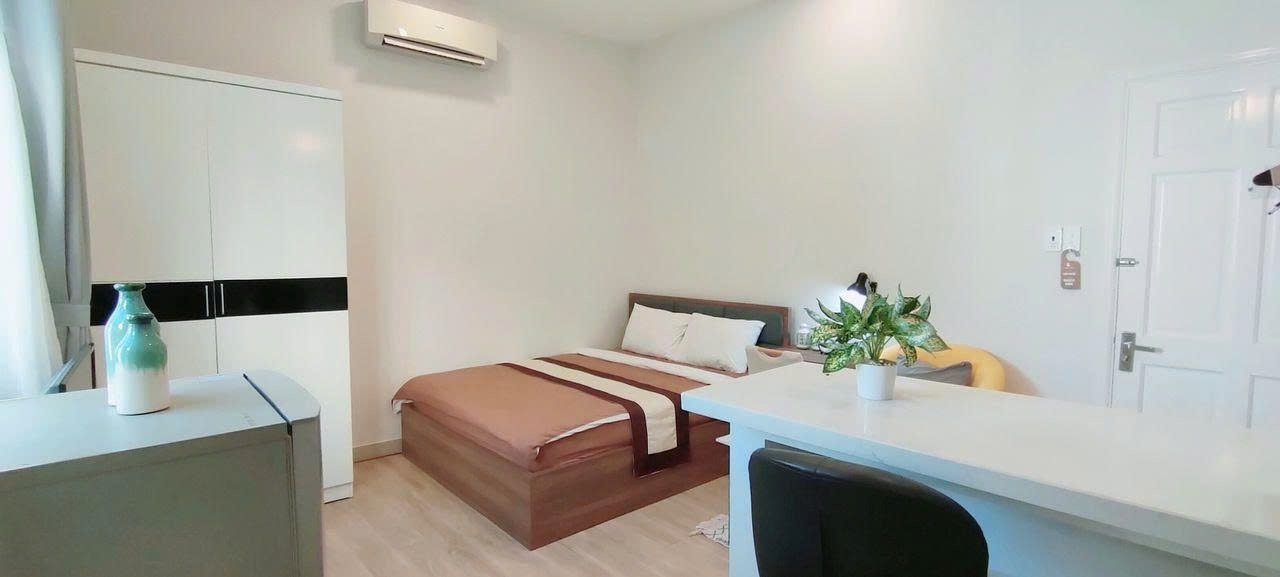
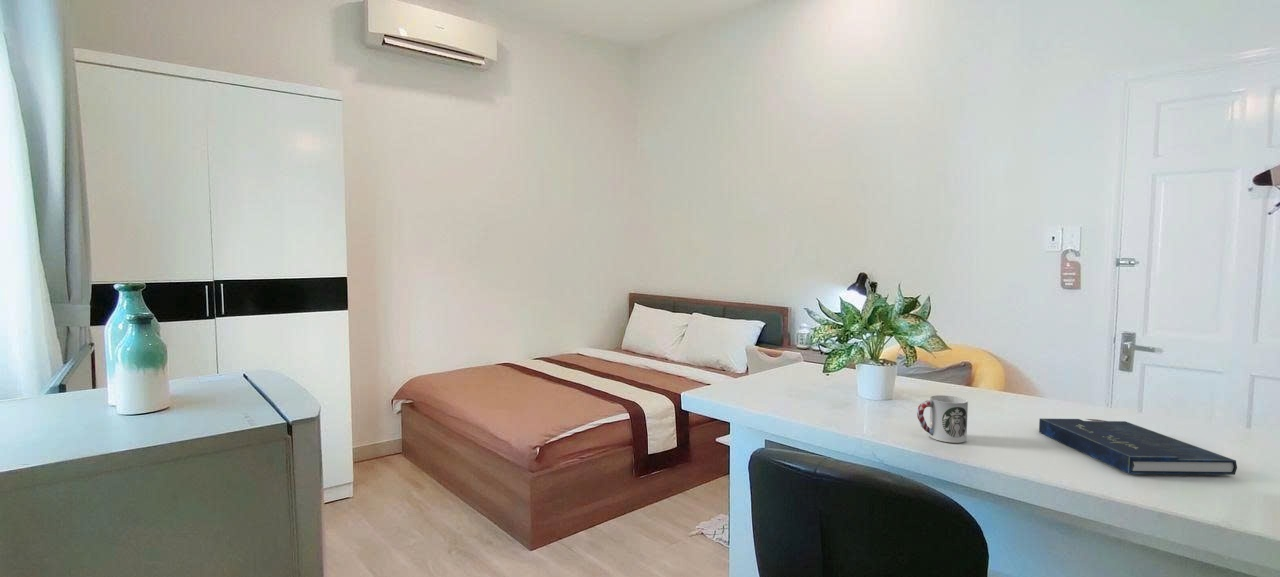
+ book (1109, 436)
+ cup (941, 418)
